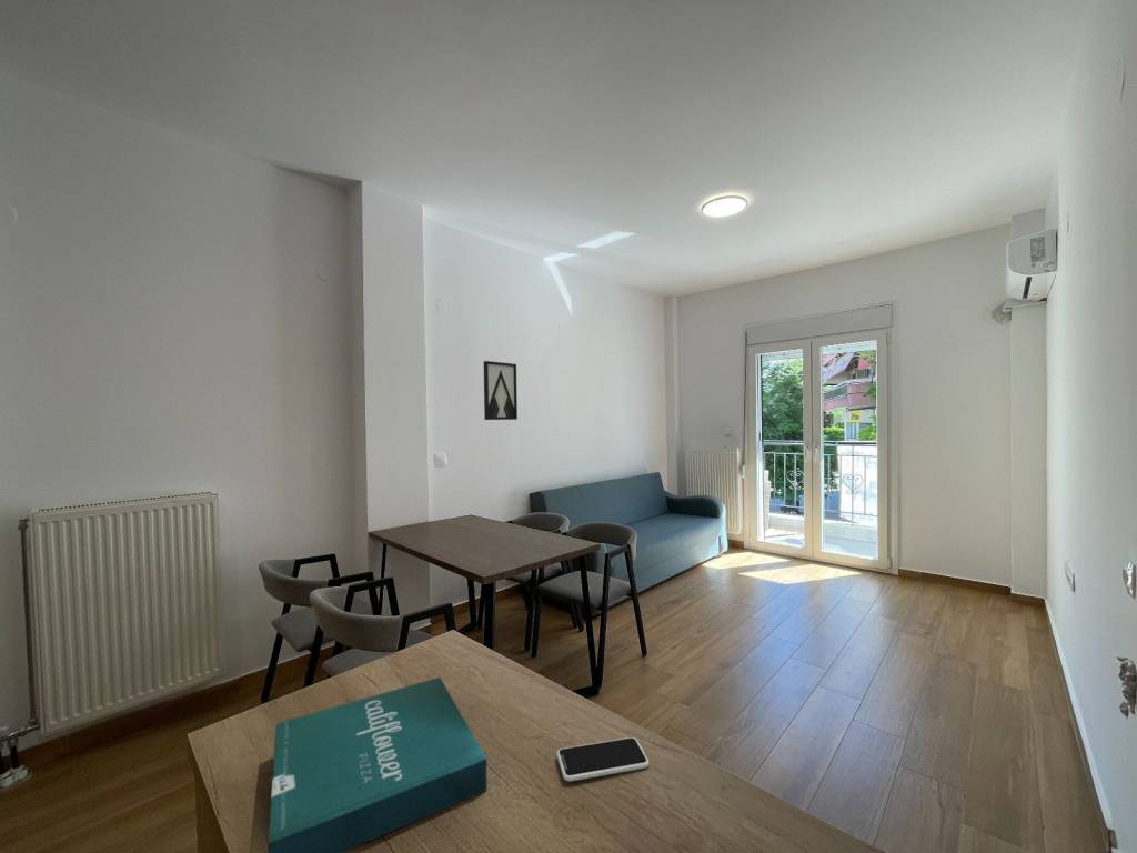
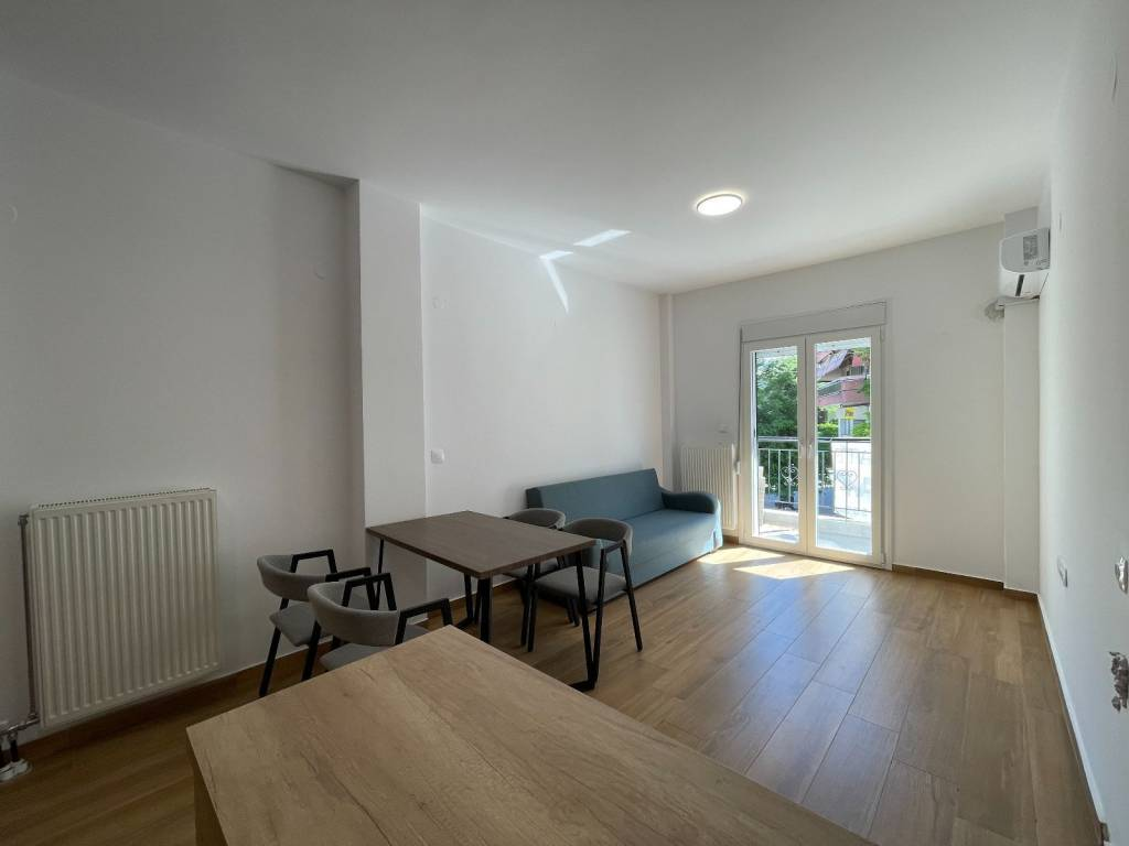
- wall art (501, 391)
- pizza box (375, 754)
- smartphone (602, 757)
